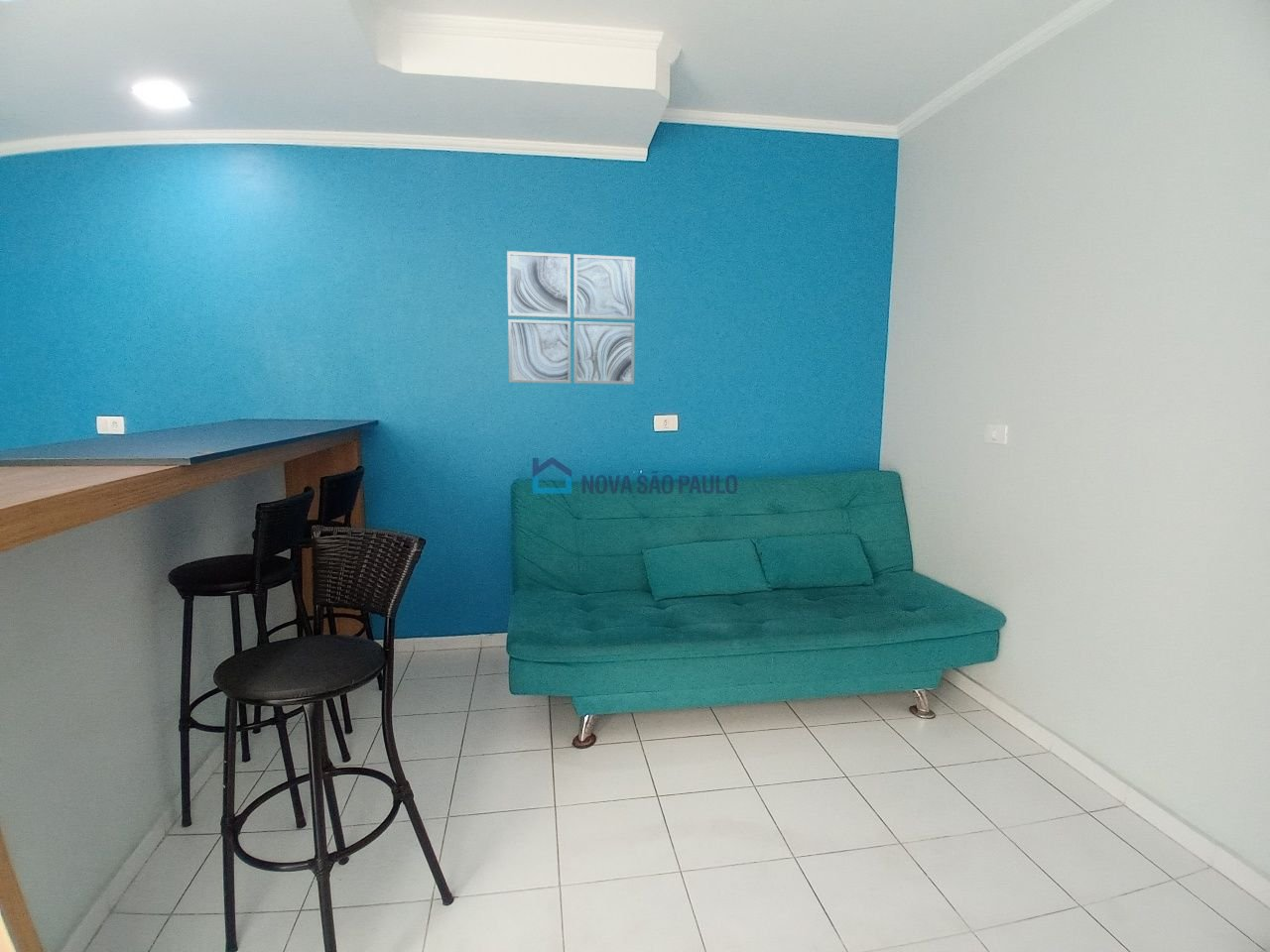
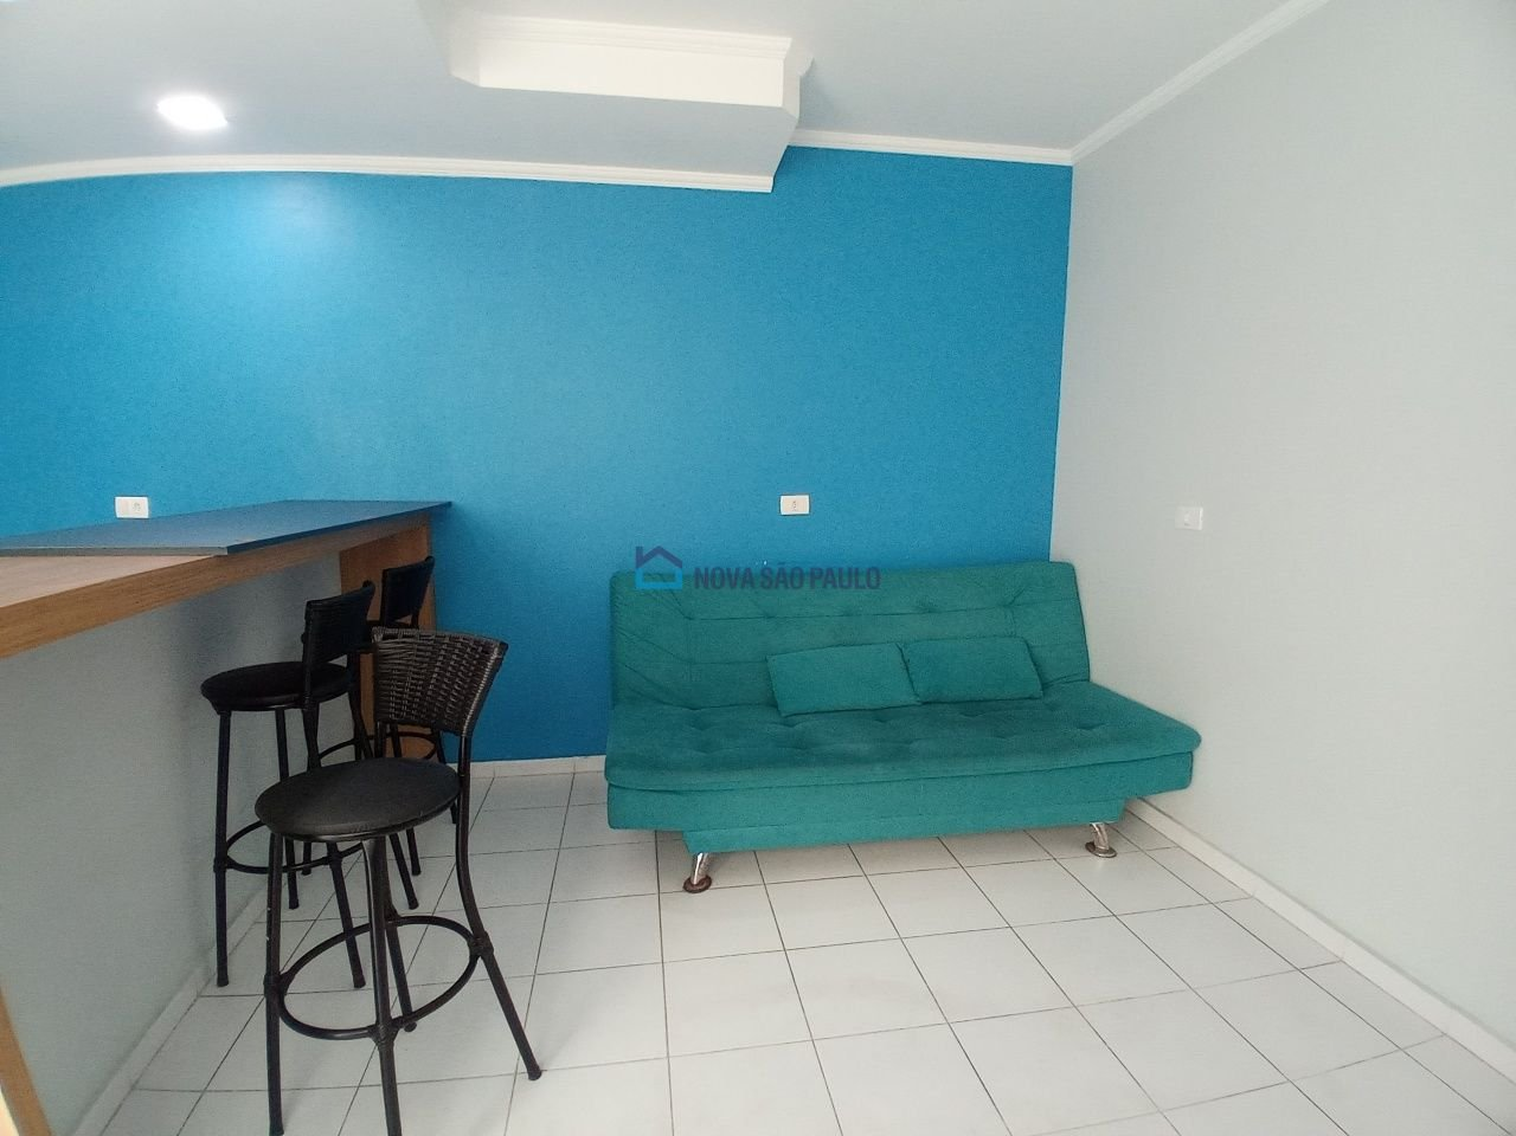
- wall art (573, 317)
